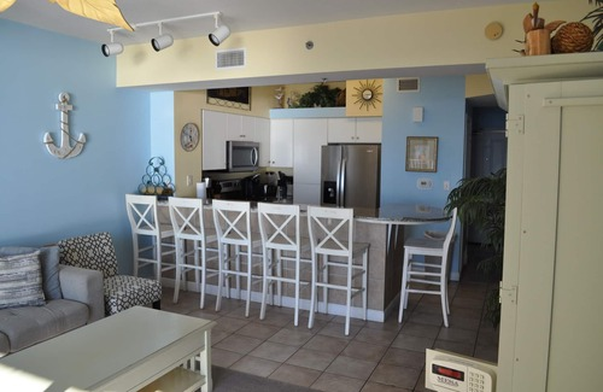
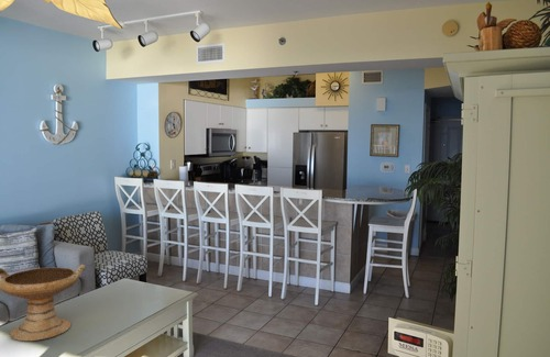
+ decorative bowl (41, 298)
